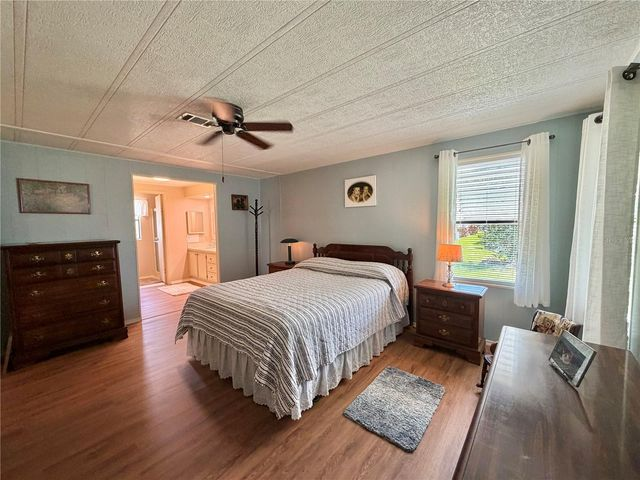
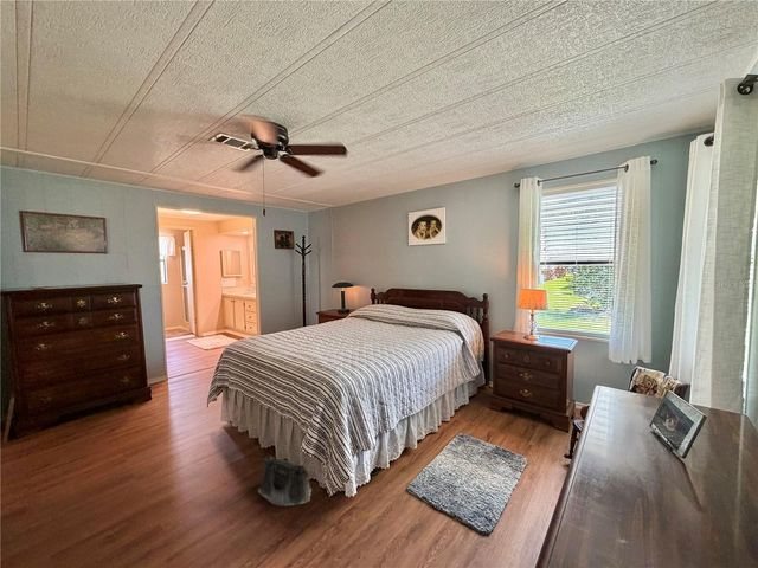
+ saddlebag (287, 476)
